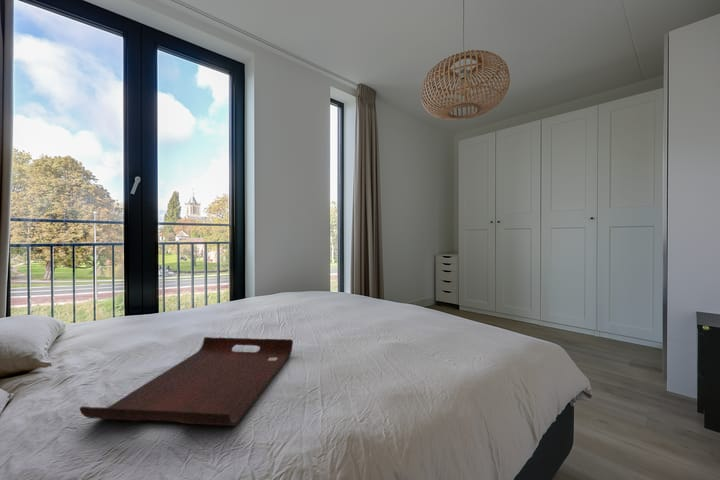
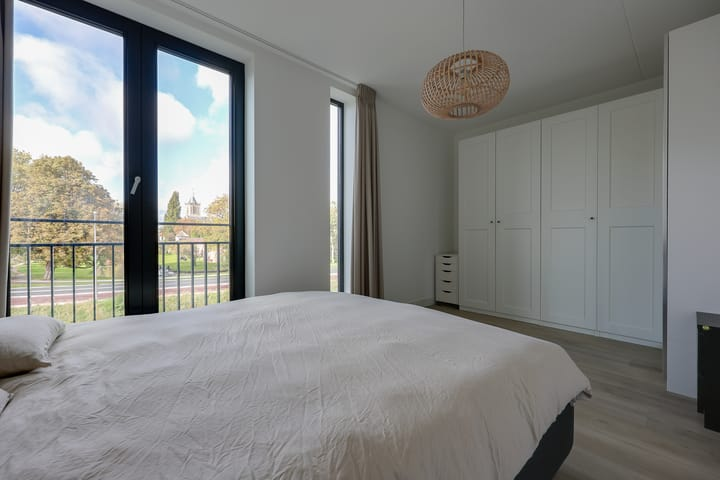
- serving tray (213, 372)
